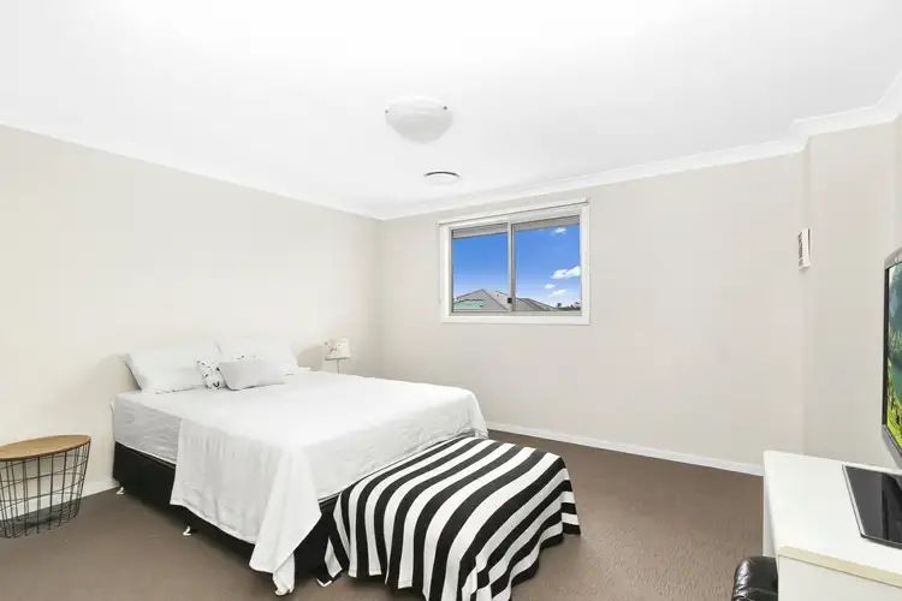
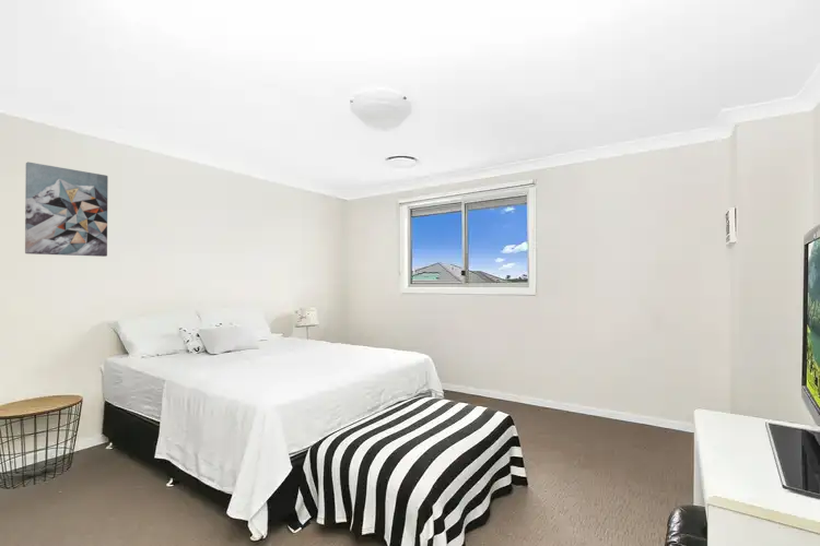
+ wall art (69, 212)
